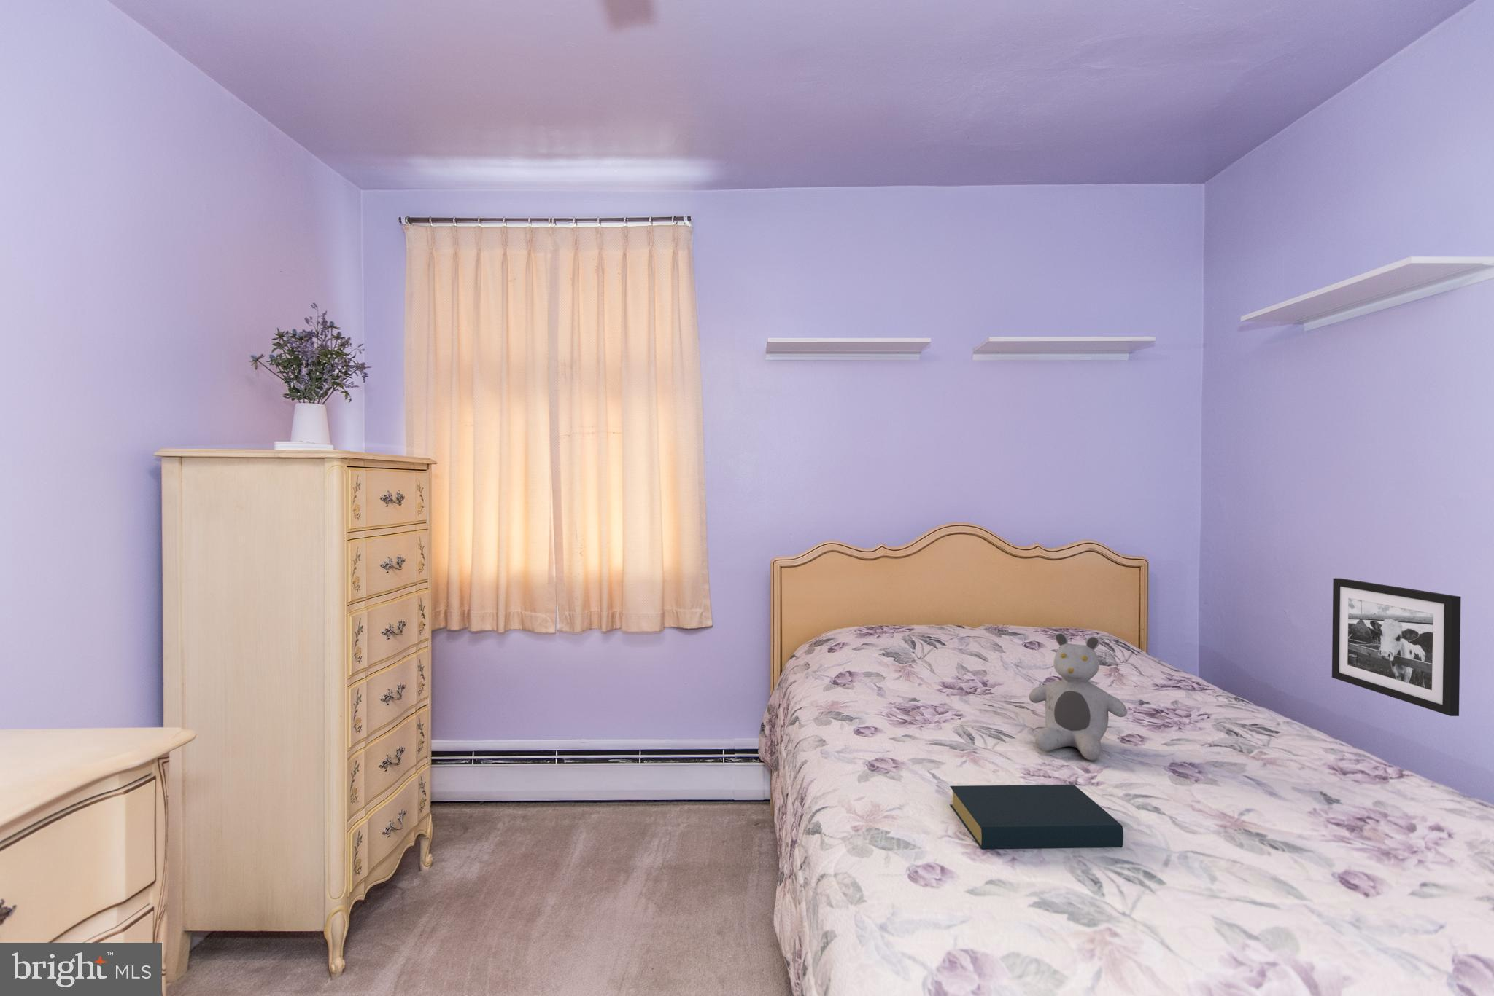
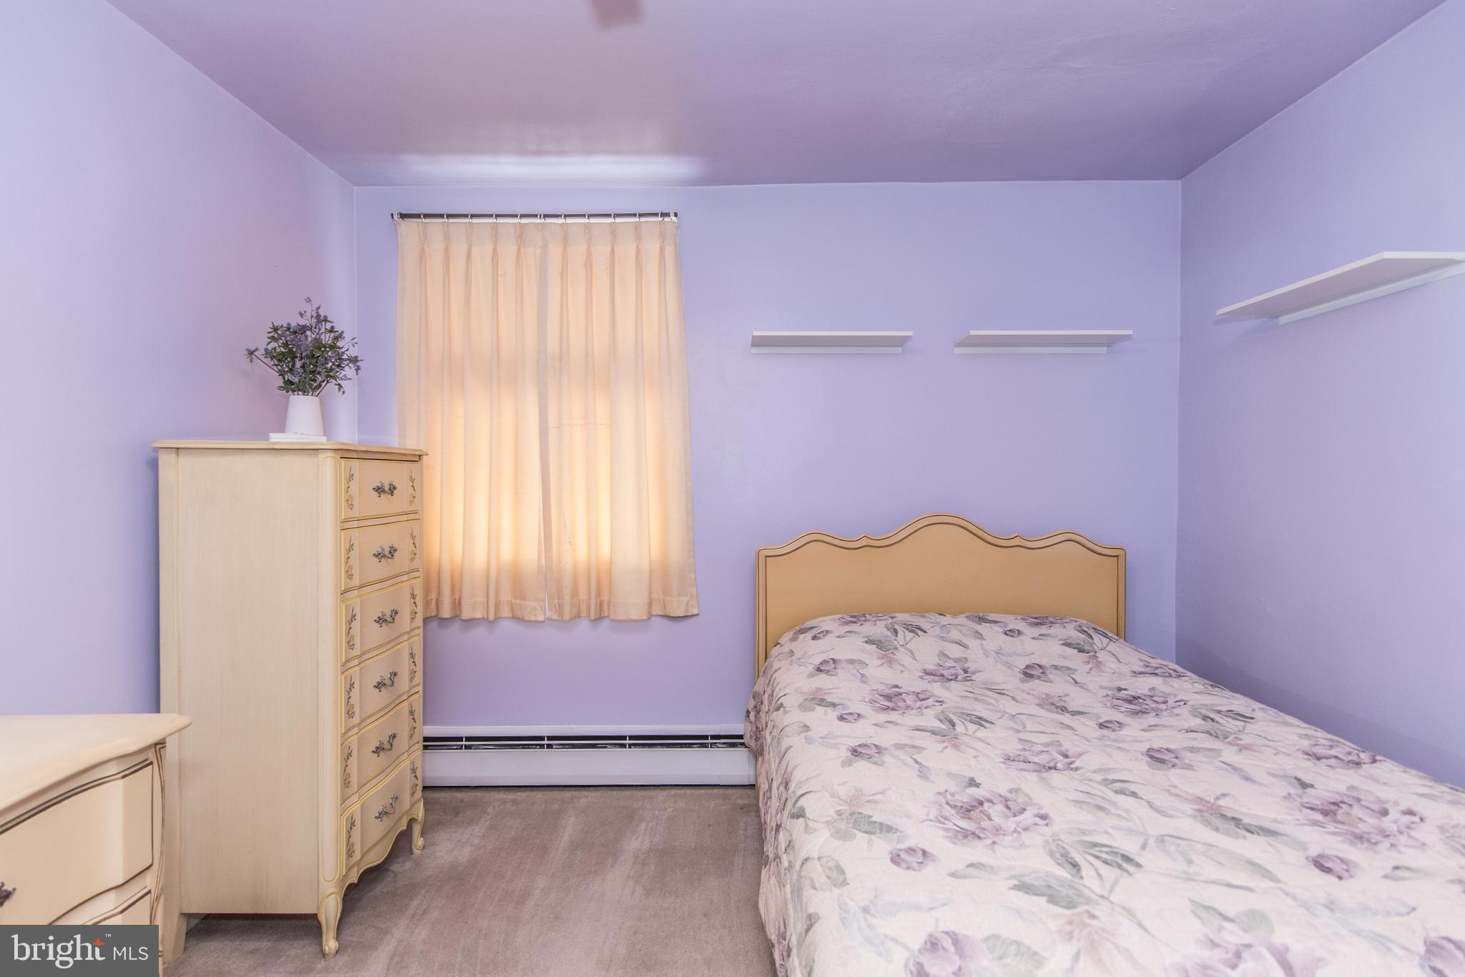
- hardback book (1031, 815)
- picture frame (1389, 640)
- teddy bear (1073, 693)
